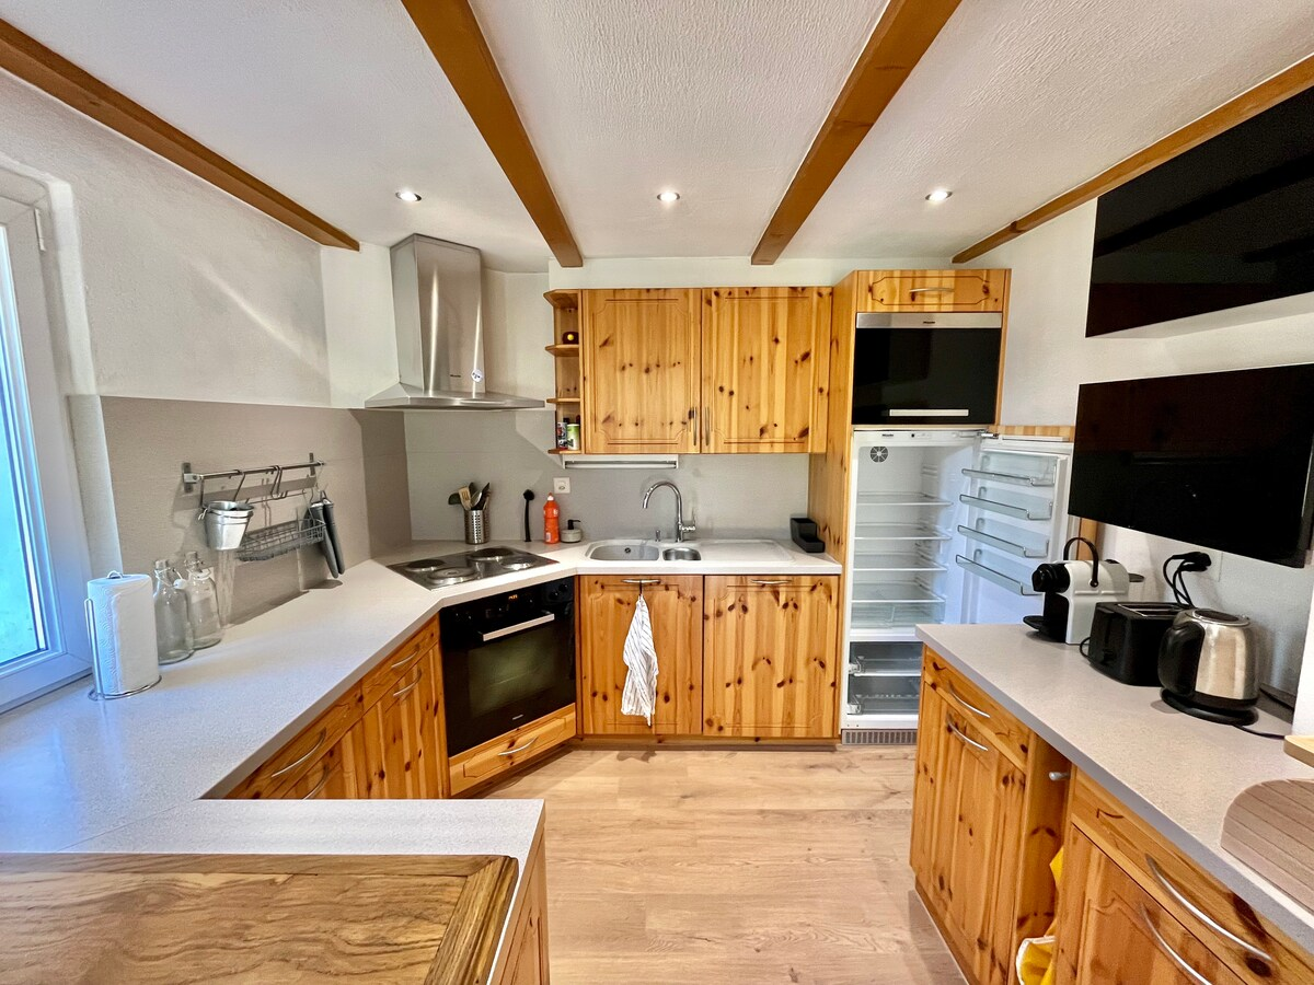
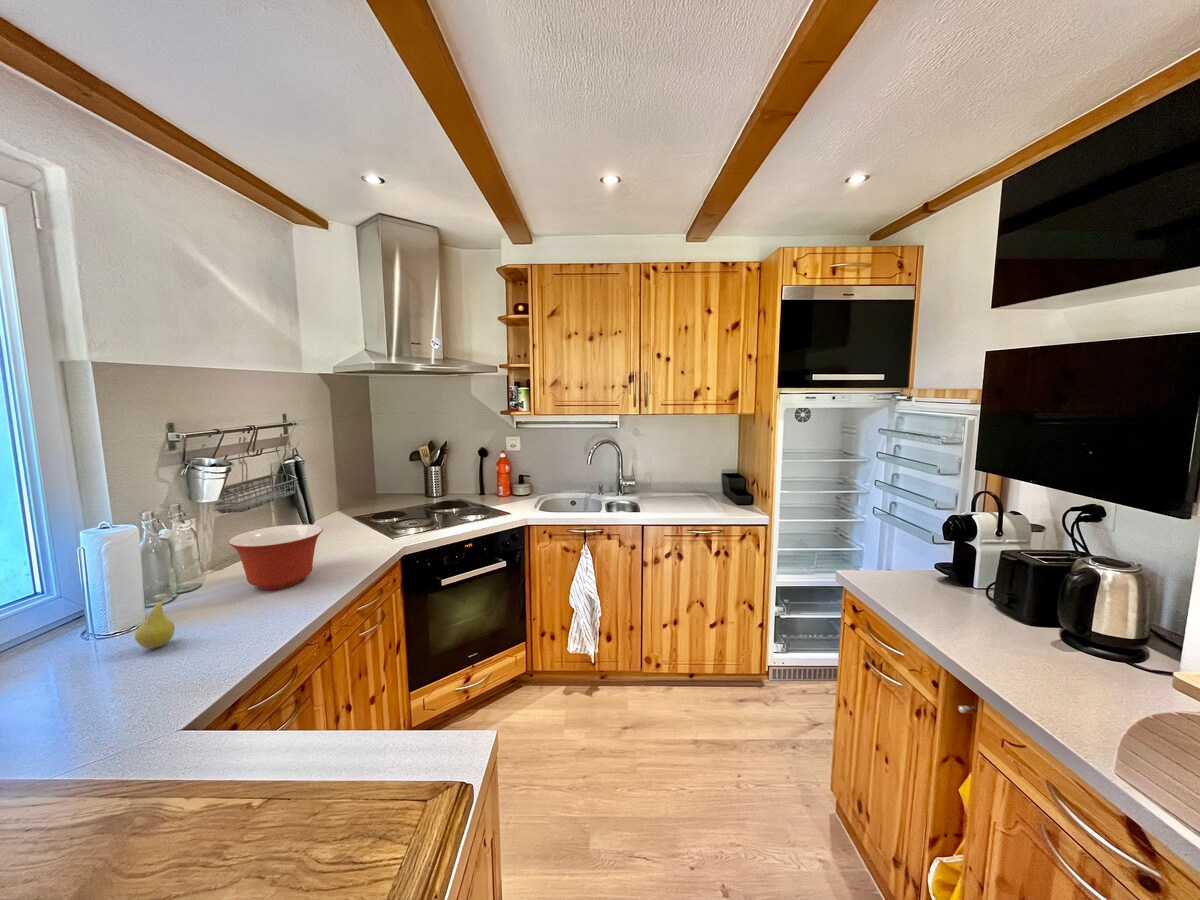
+ mixing bowl (279, 558)
+ fruit (157, 621)
